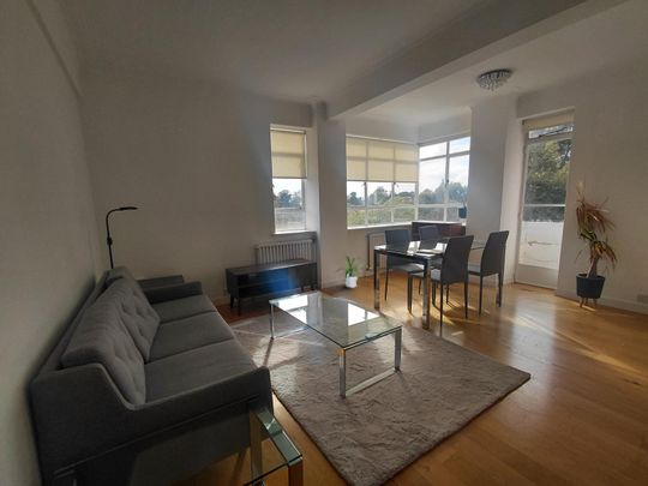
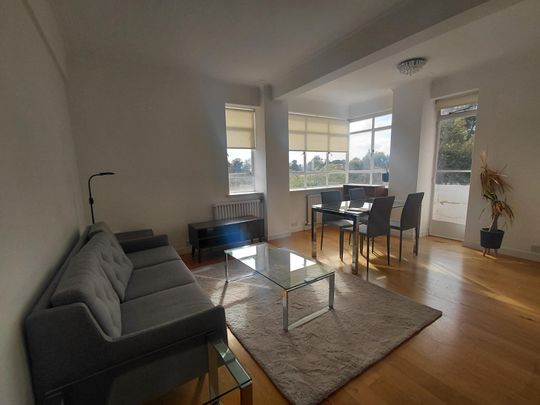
- house plant (350, 270)
